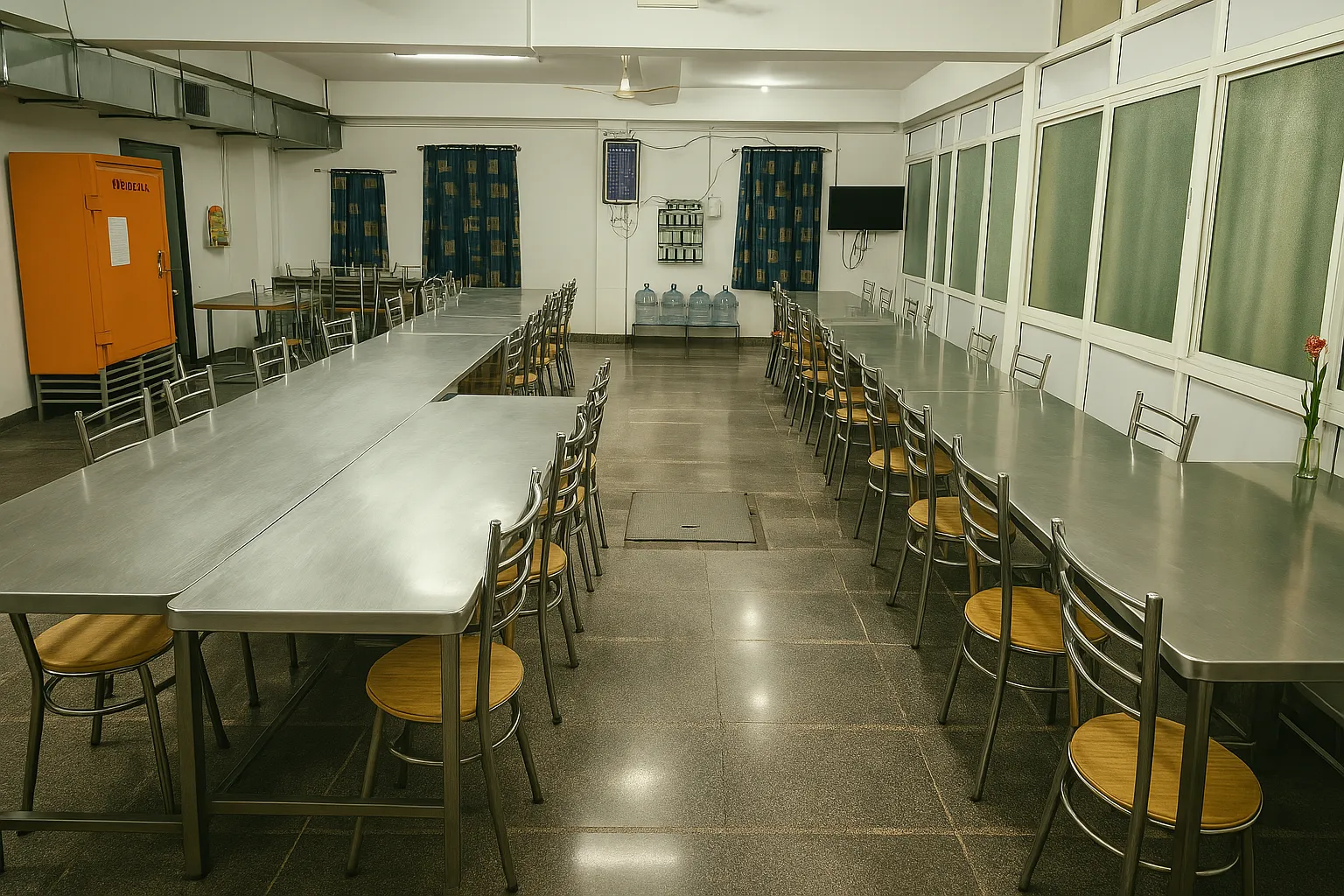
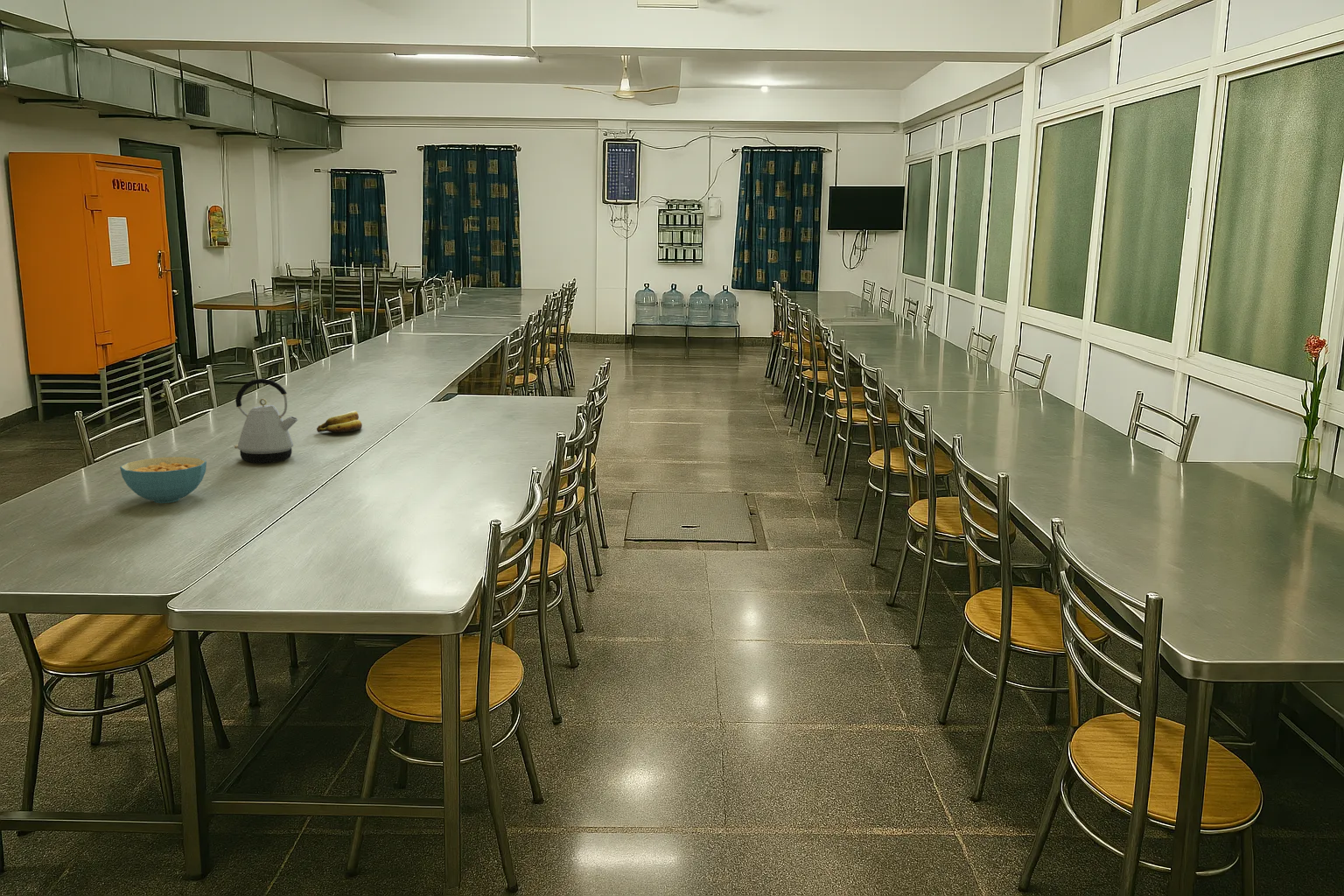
+ cereal bowl (164, 482)
+ banana (338, 420)
+ kettle (265, 419)
